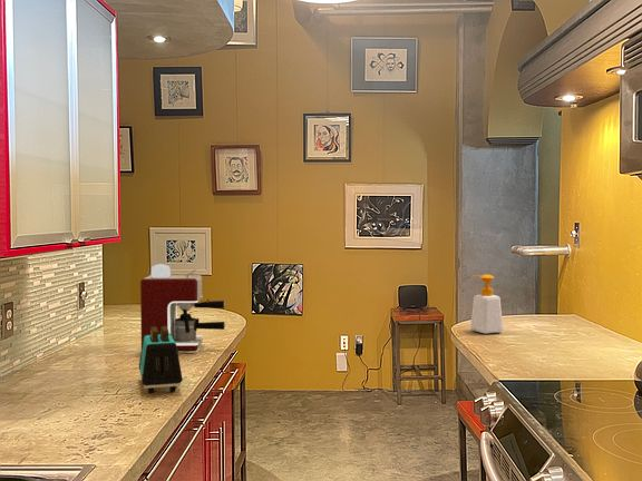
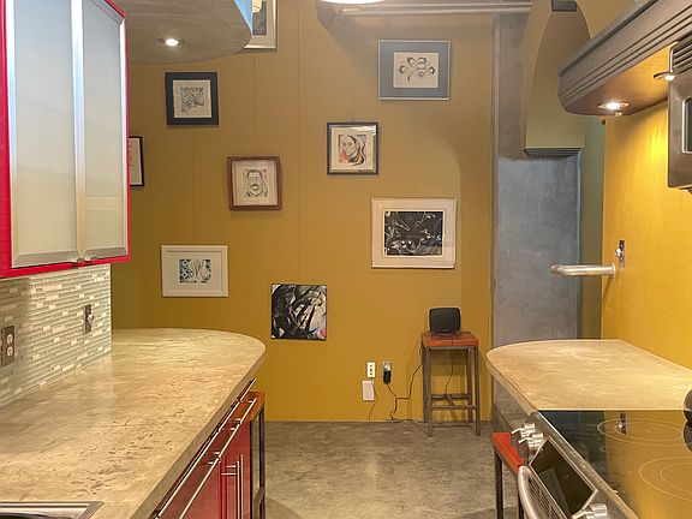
- coffee maker (185, 306)
- toaster (159, 356)
- soap bottle (483, 302)
